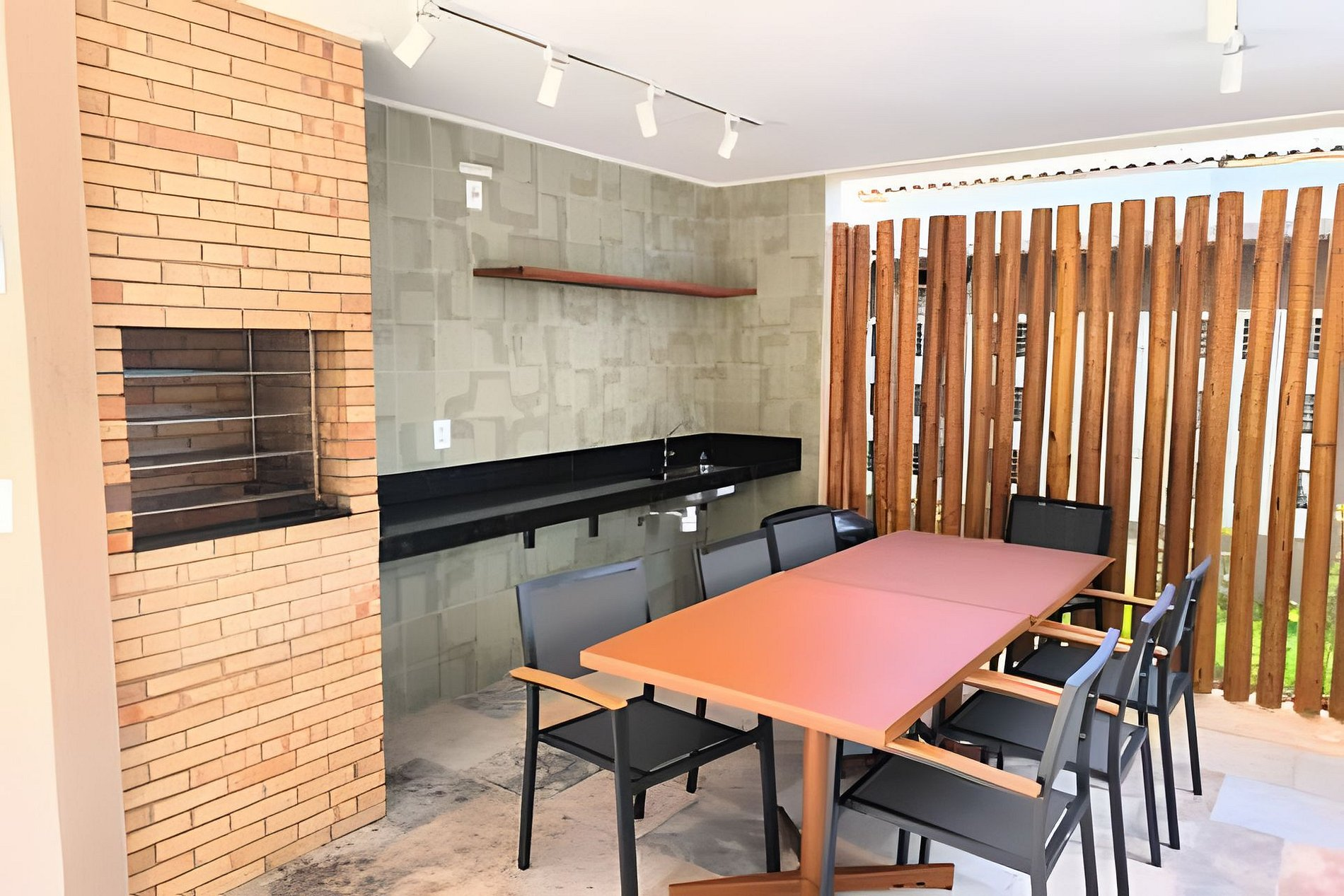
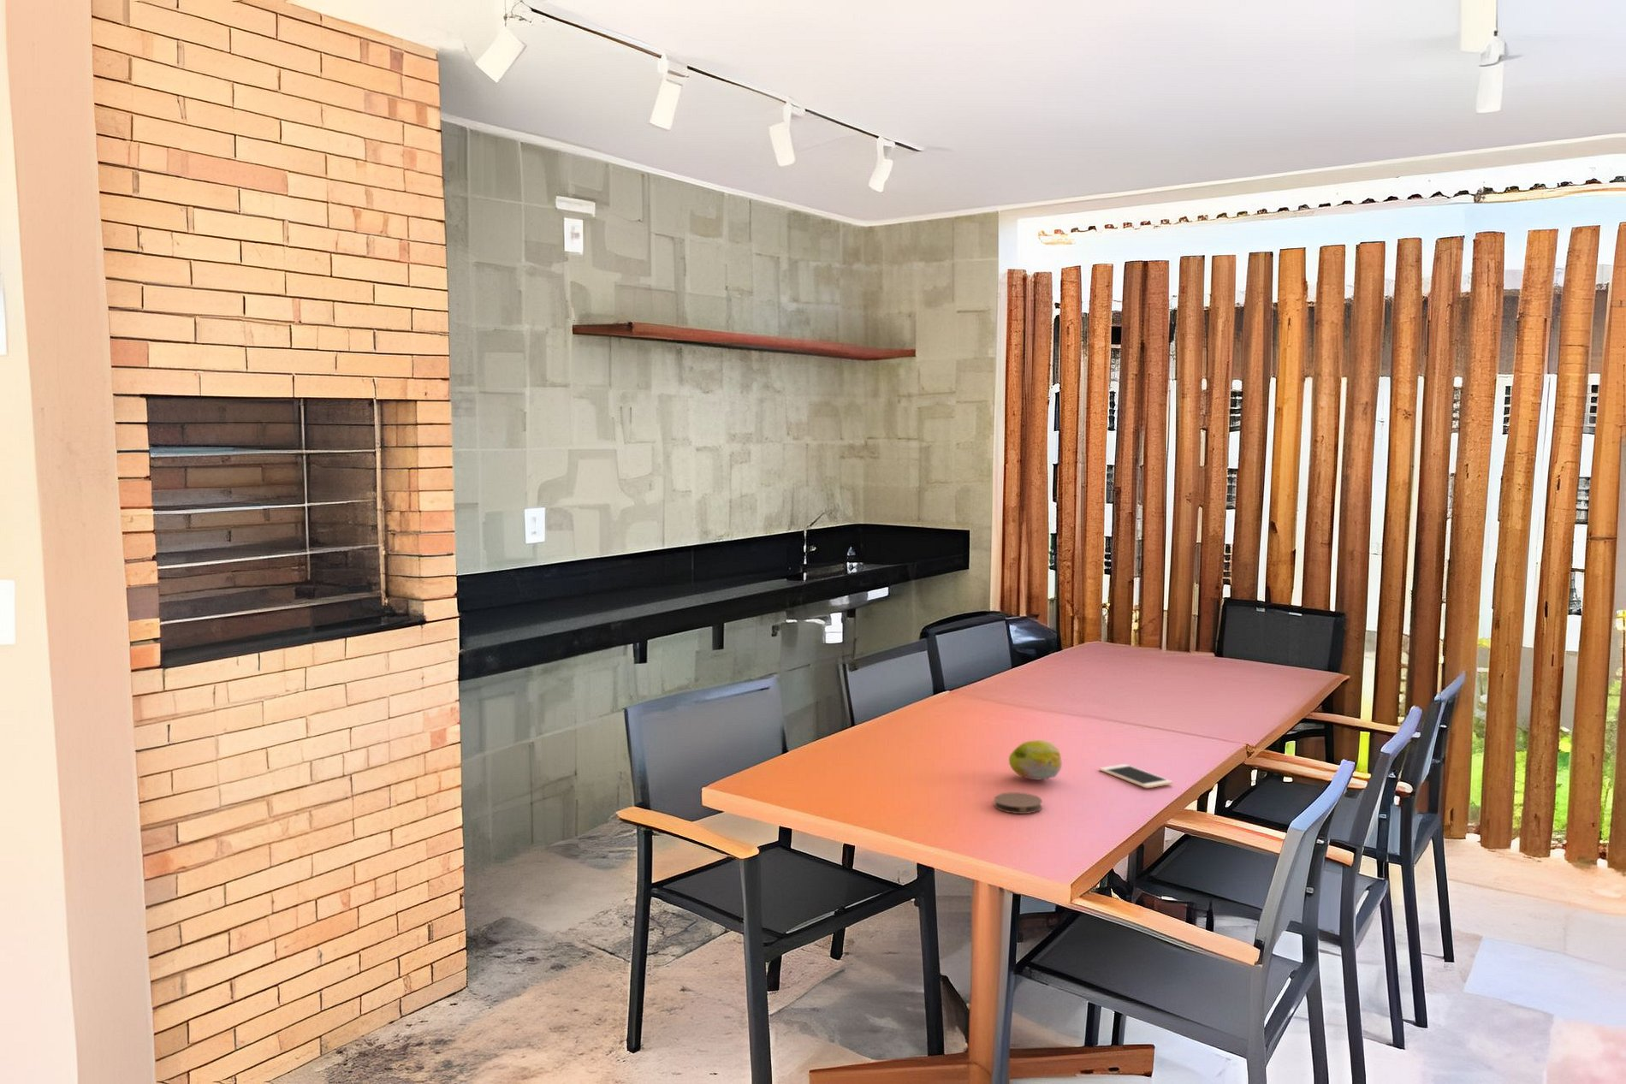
+ fruit (1034, 759)
+ coaster (1017, 802)
+ cell phone (1135, 775)
